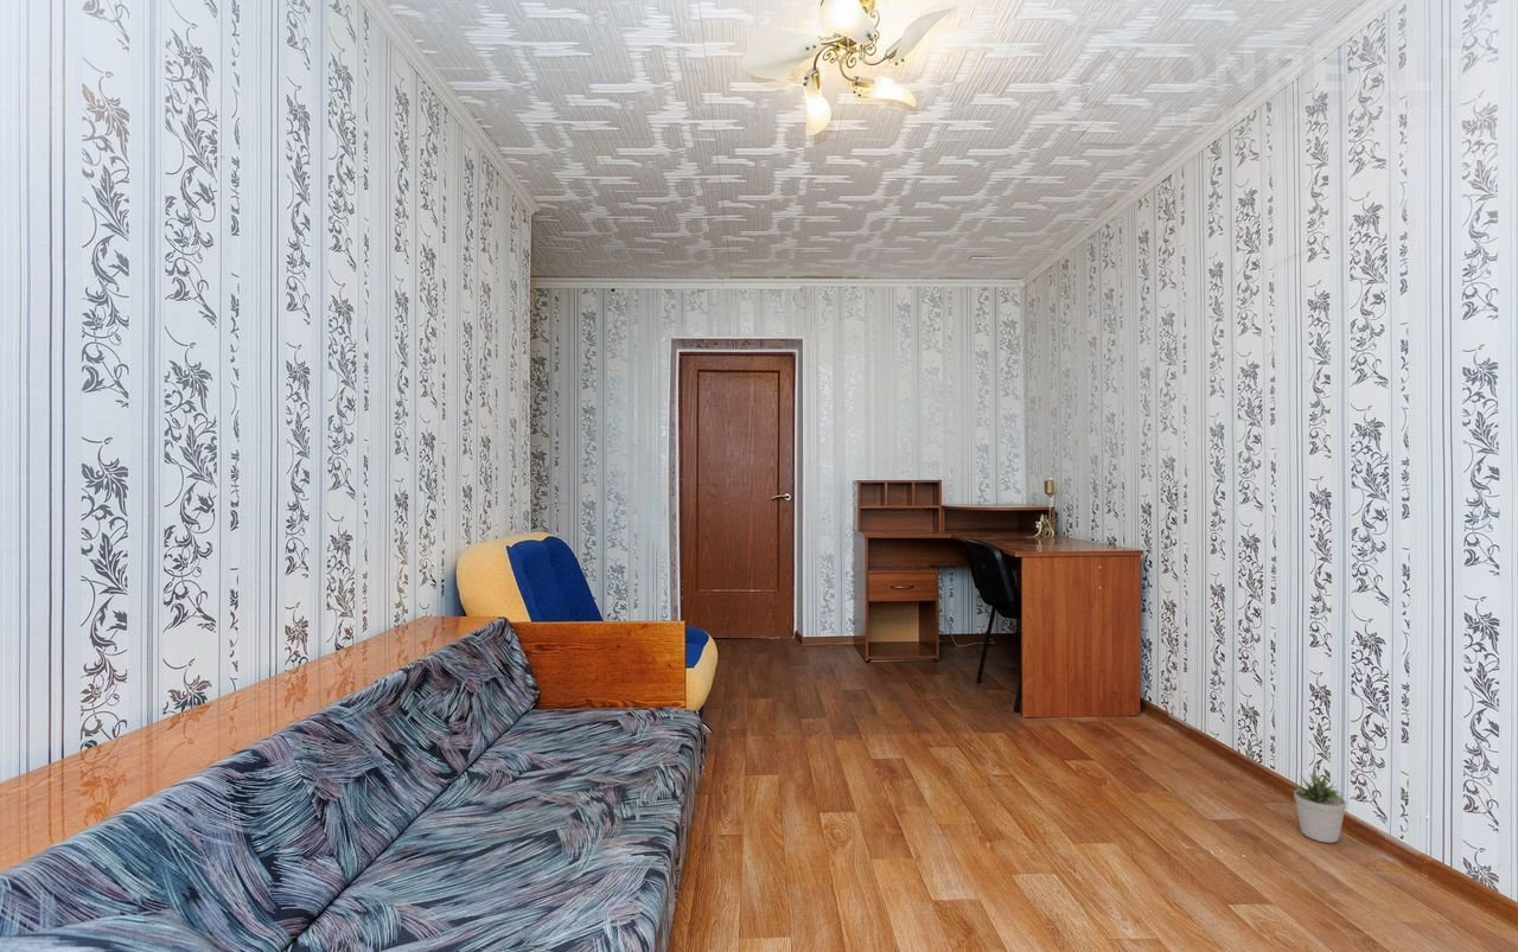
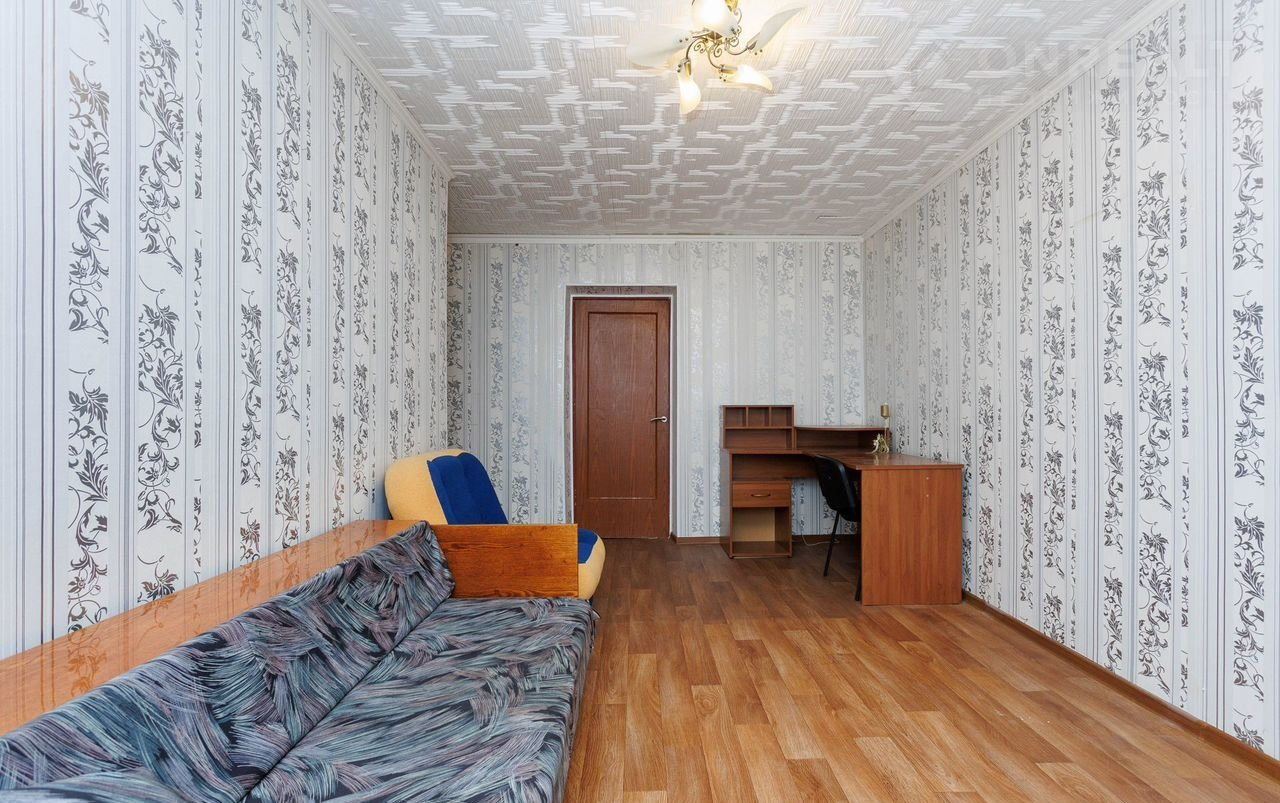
- potted plant (1318, 801)
